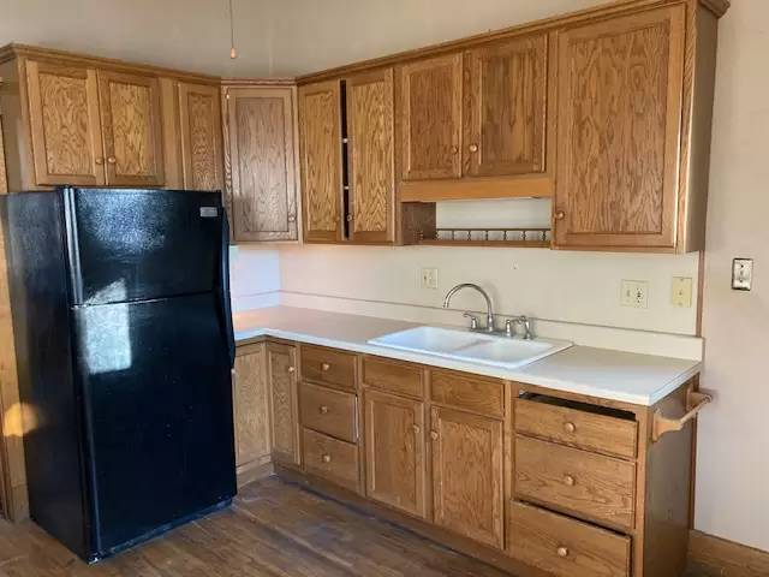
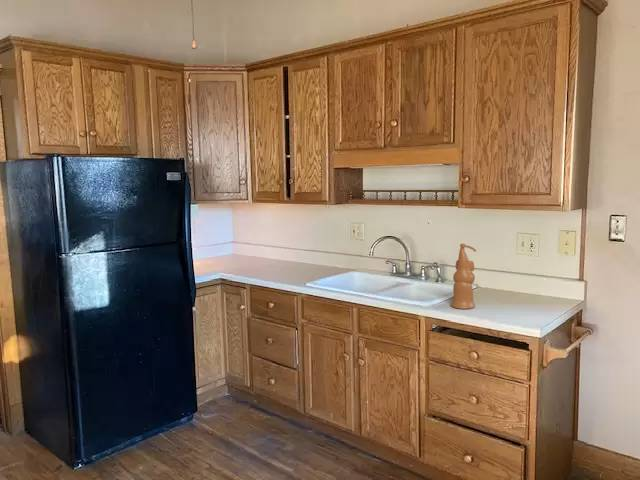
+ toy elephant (463, 274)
